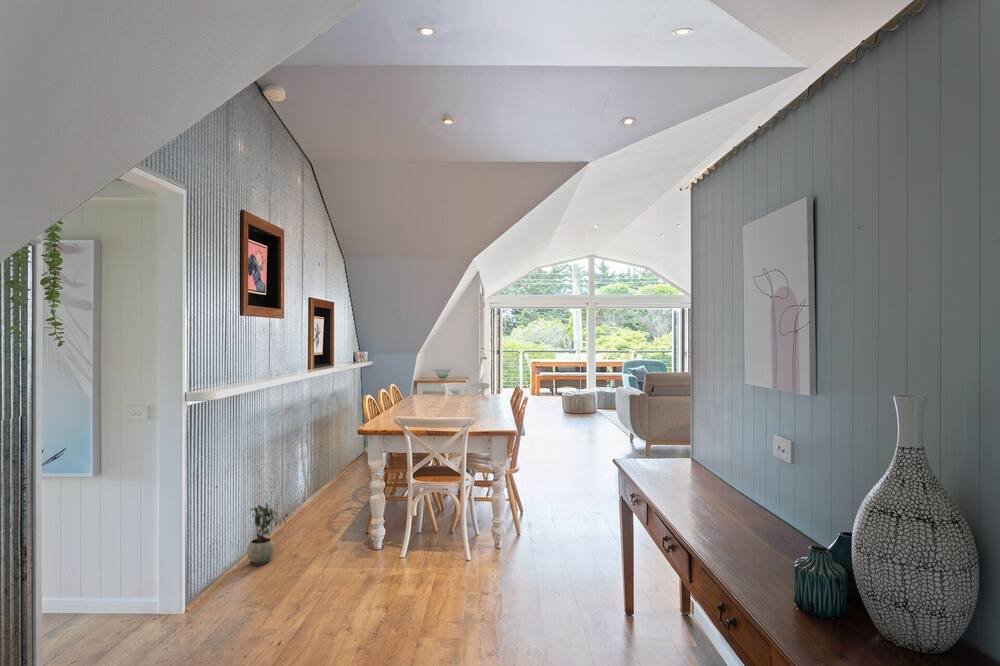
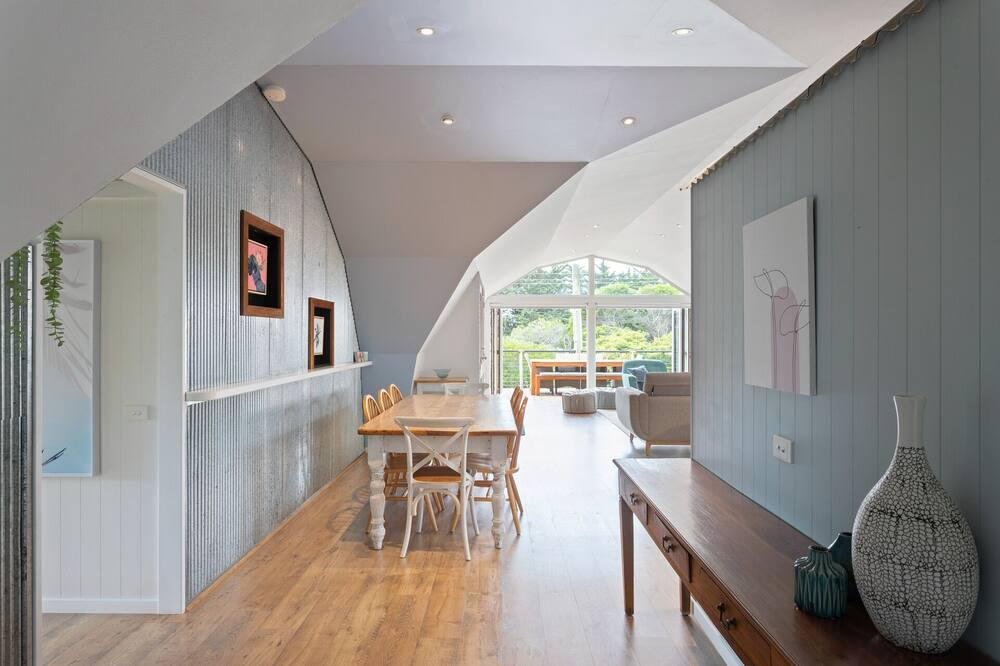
- potted plant (266, 531)
